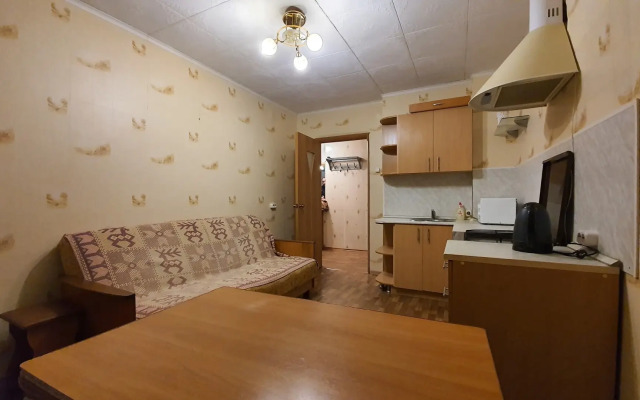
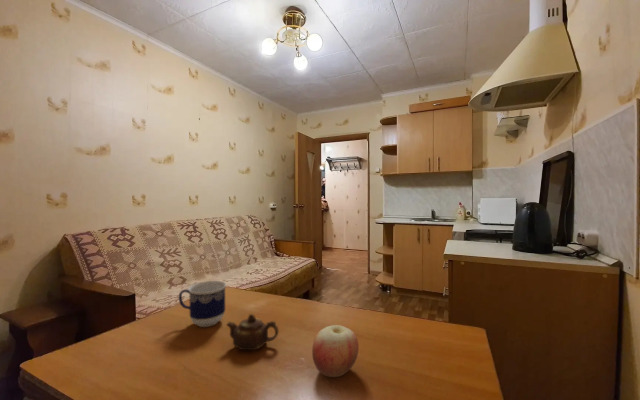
+ apple (335, 349)
+ cup (202, 304)
+ teapot (252, 329)
